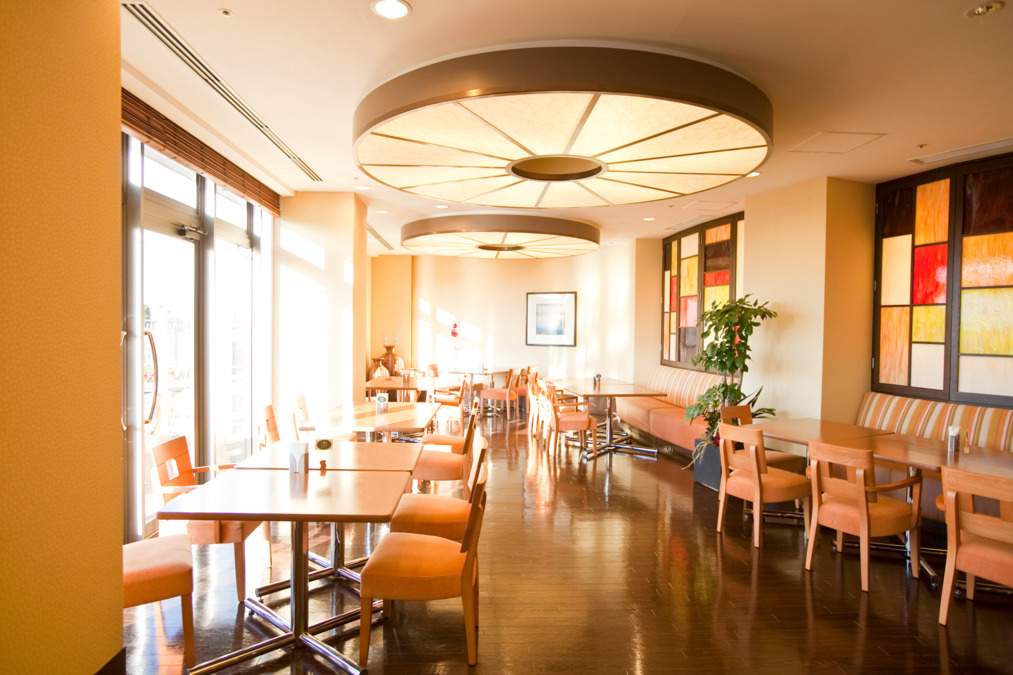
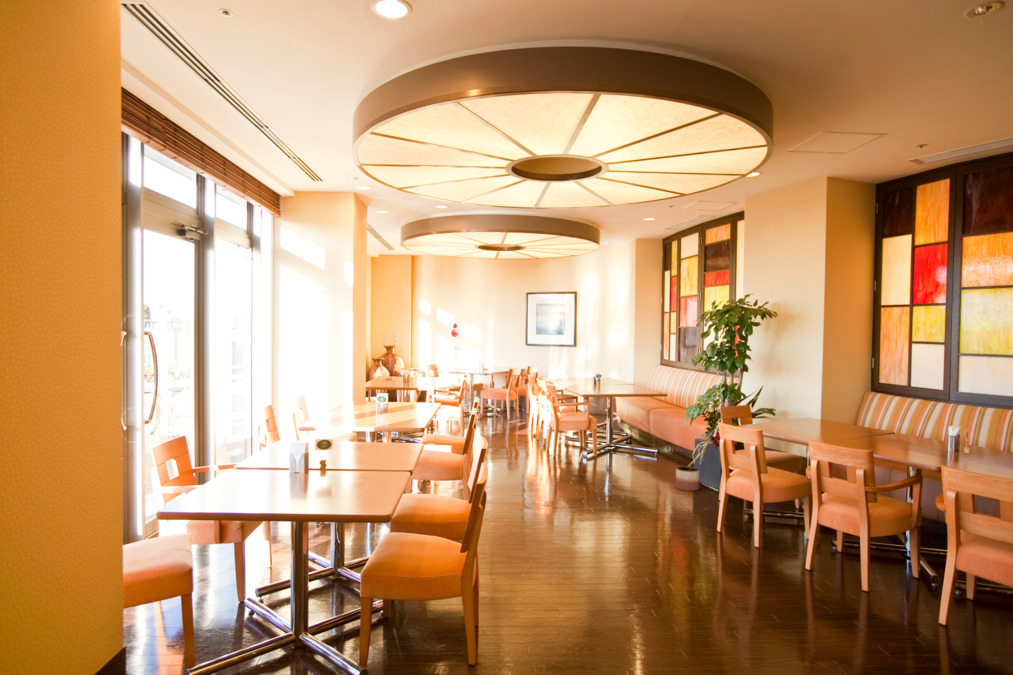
+ planter (687, 478)
